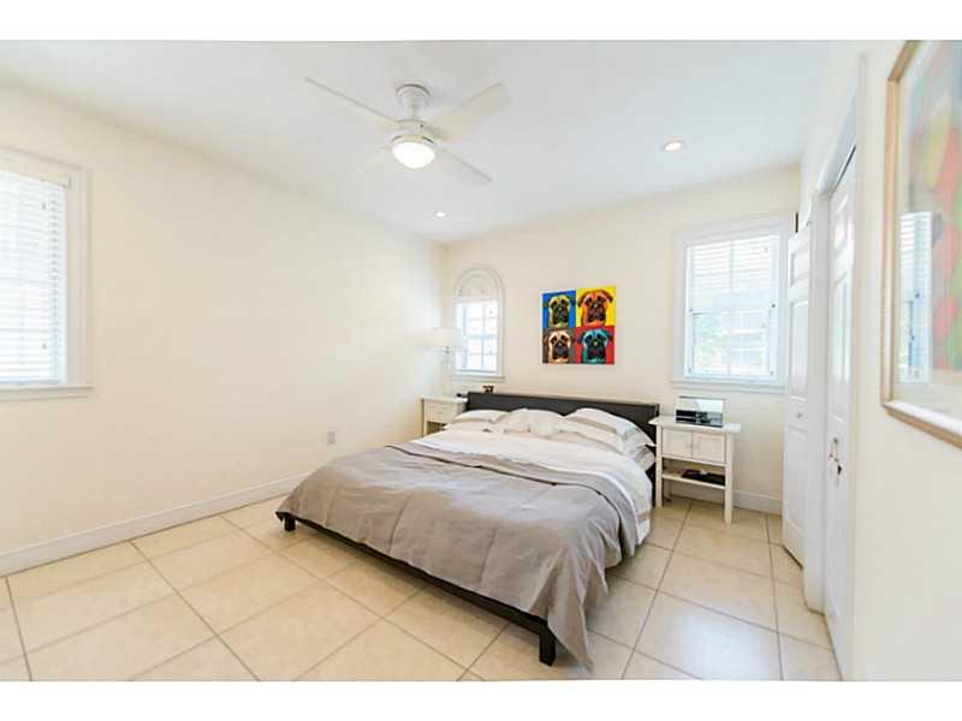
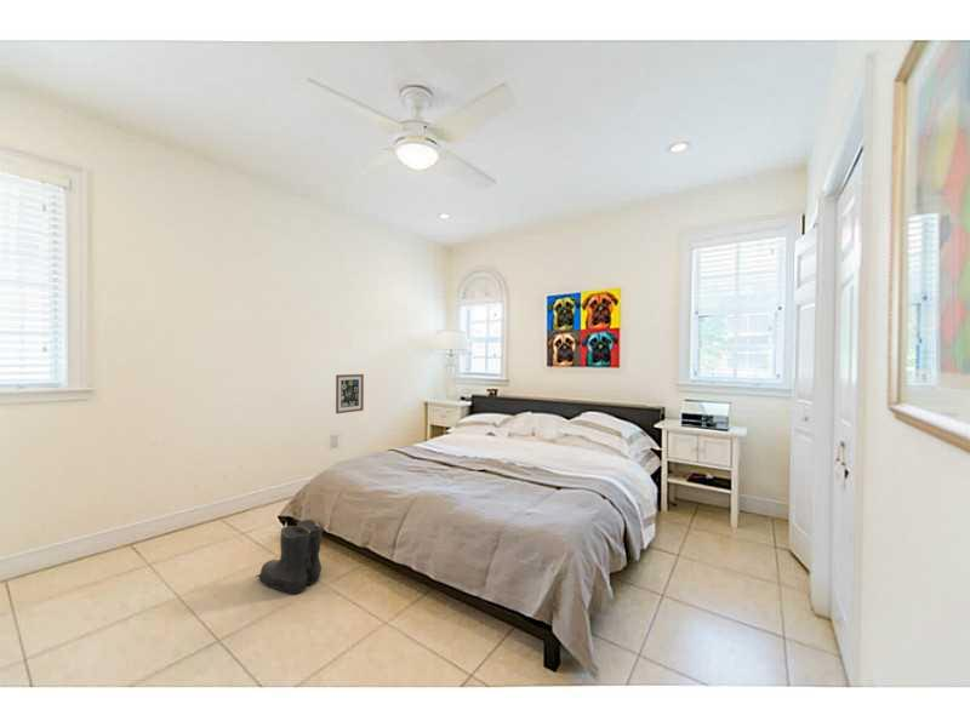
+ boots (292, 550)
+ wall art (349, 393)
